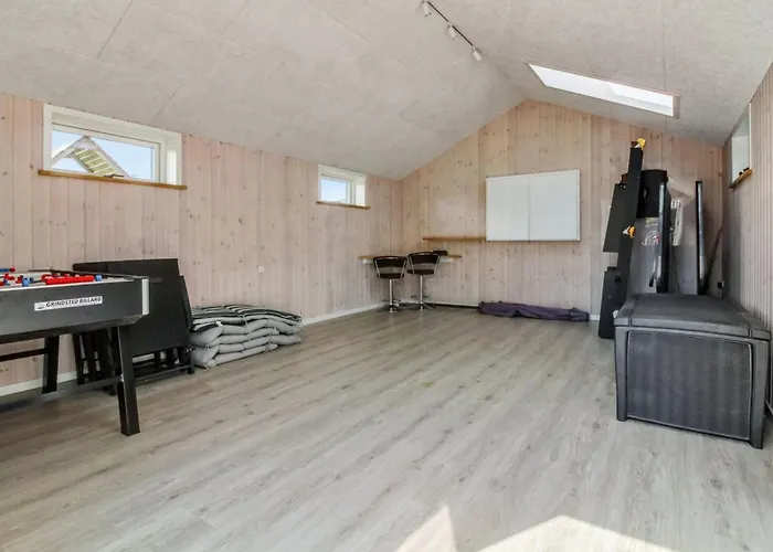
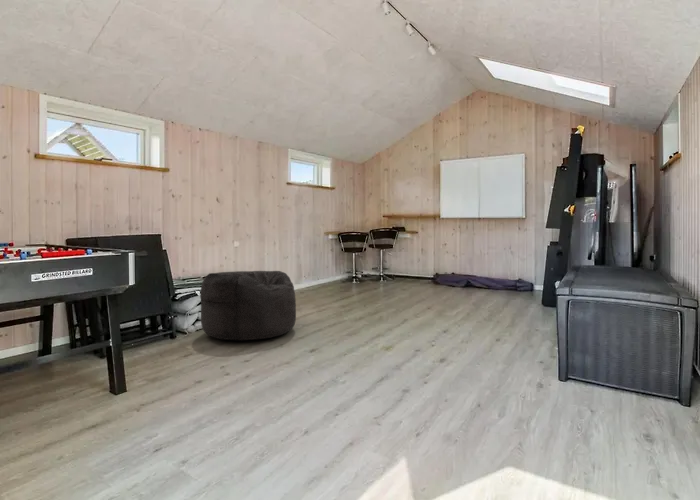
+ bean bag chair (249, 302)
